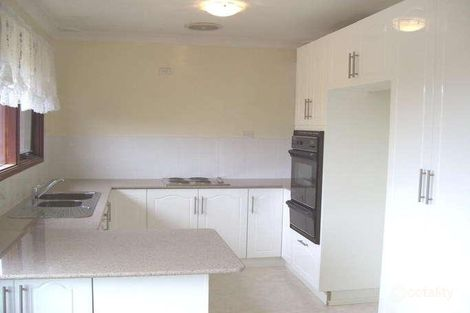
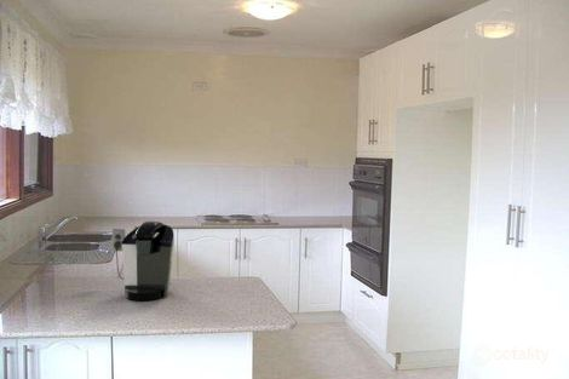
+ coffee maker (136, 257)
